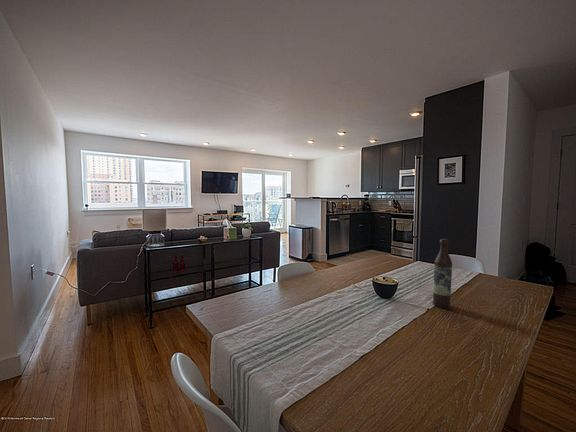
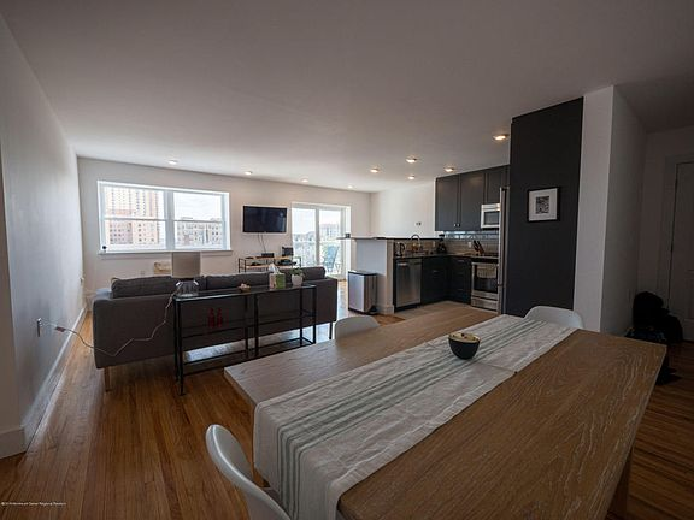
- wine bottle (442, 272)
